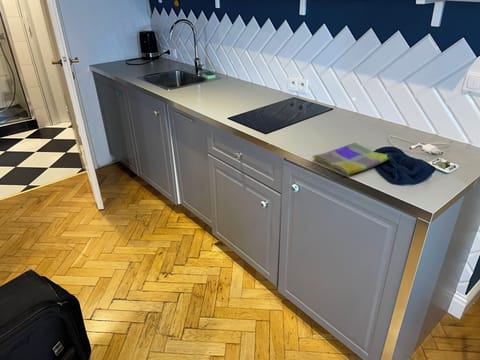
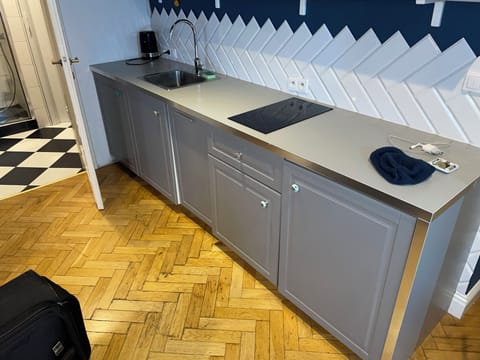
- dish towel (350, 157)
